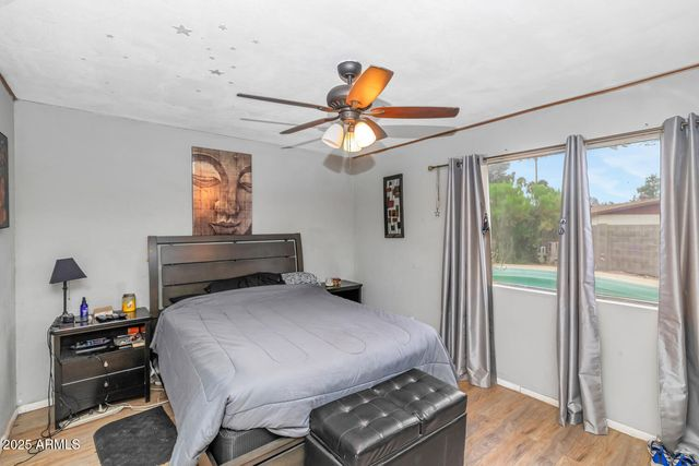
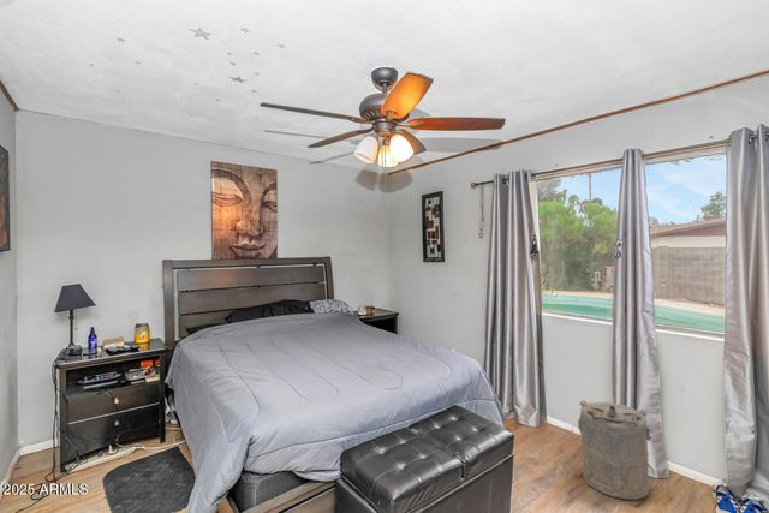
+ laundry hamper (610, 442)
